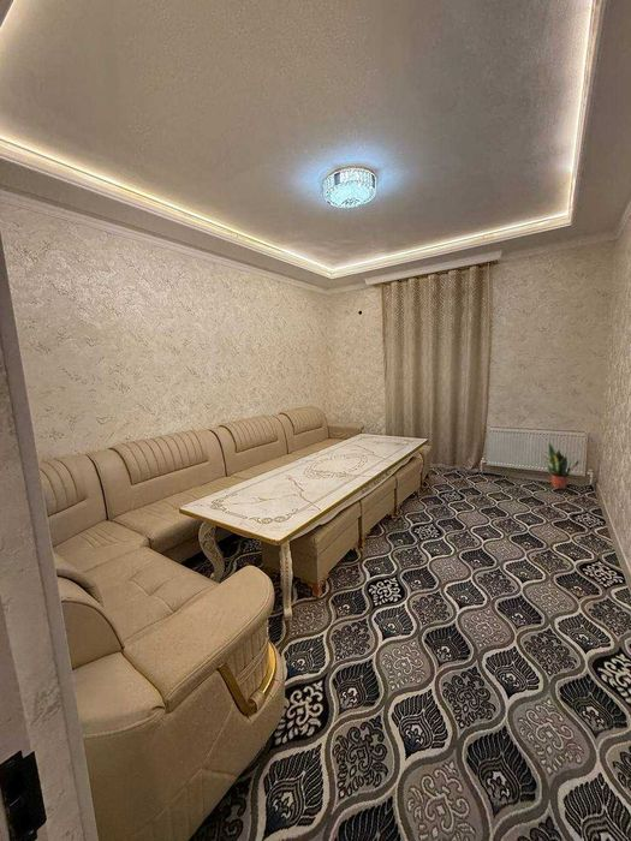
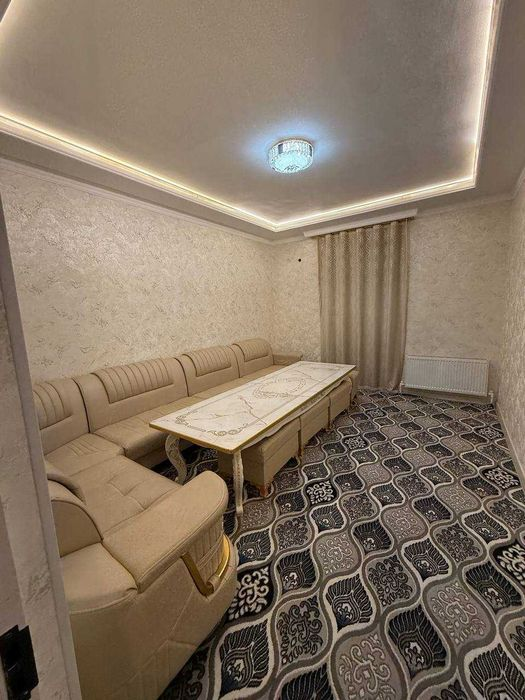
- potted plant (560, 465)
